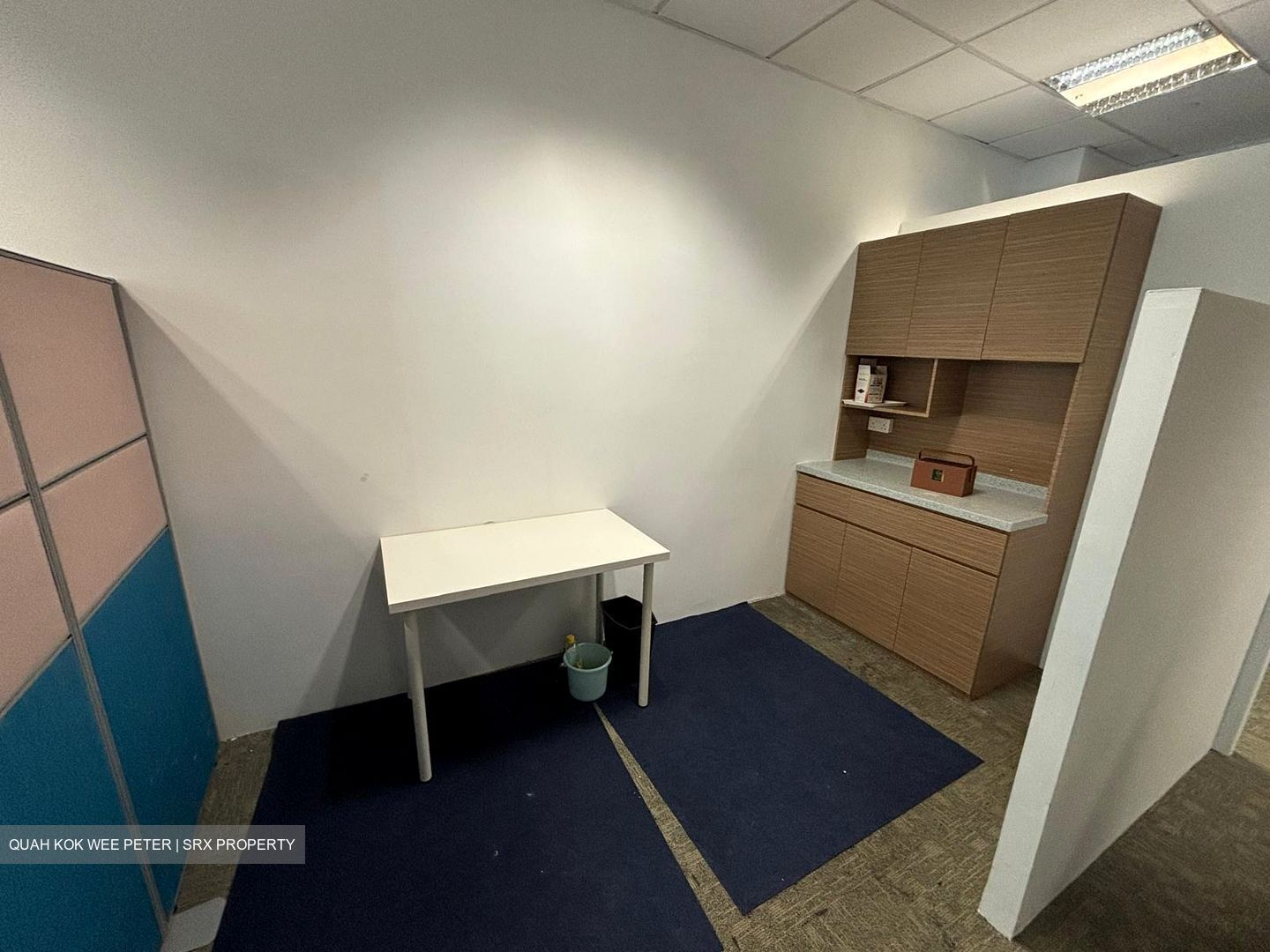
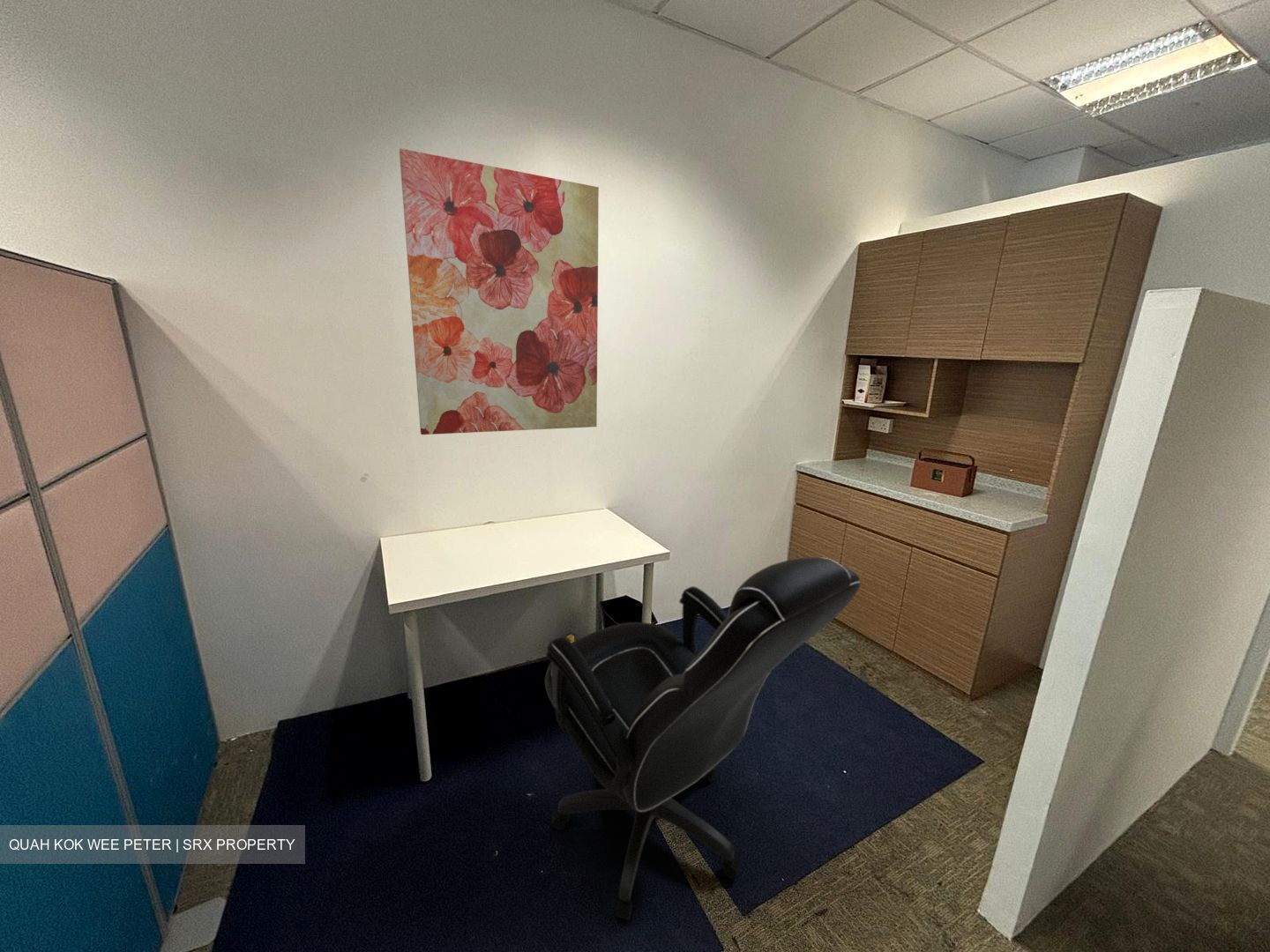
+ wall art (512, 308)
+ office chair (674, 693)
